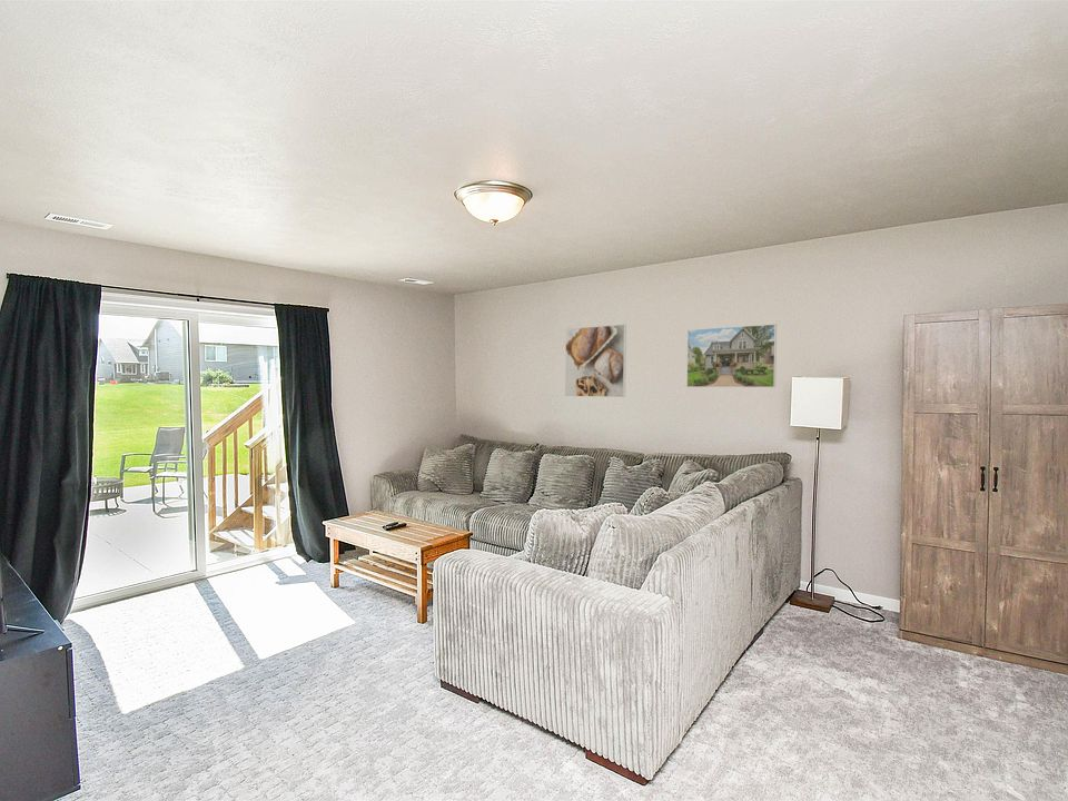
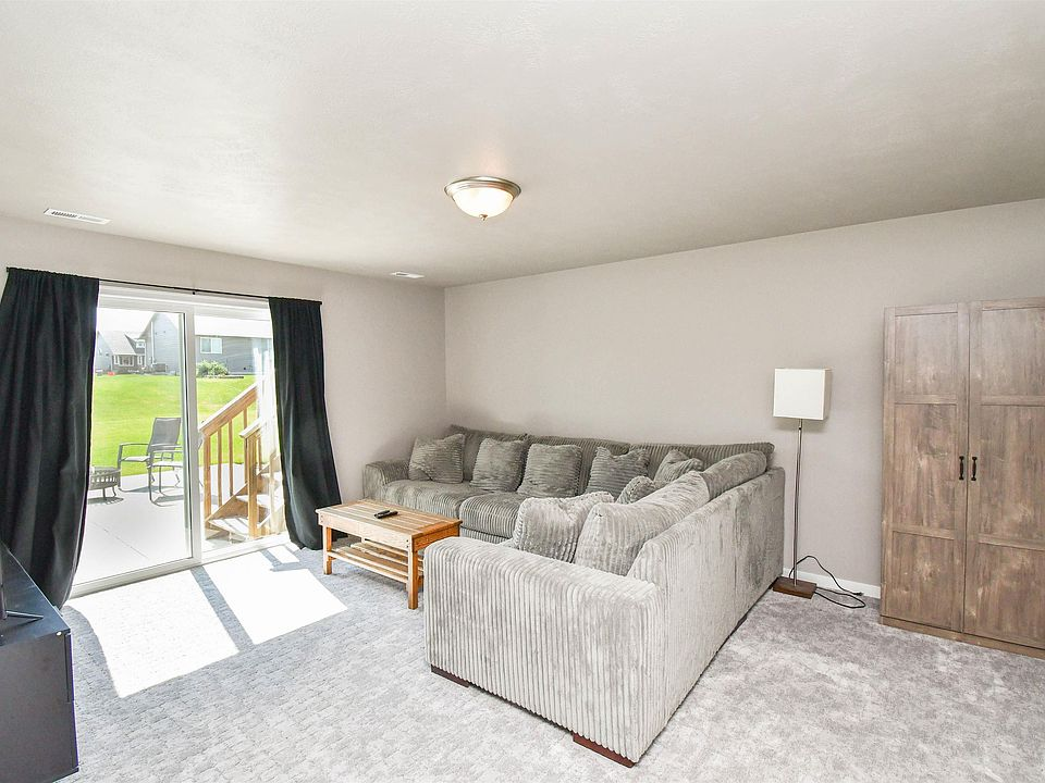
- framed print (729, 357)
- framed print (594, 362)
